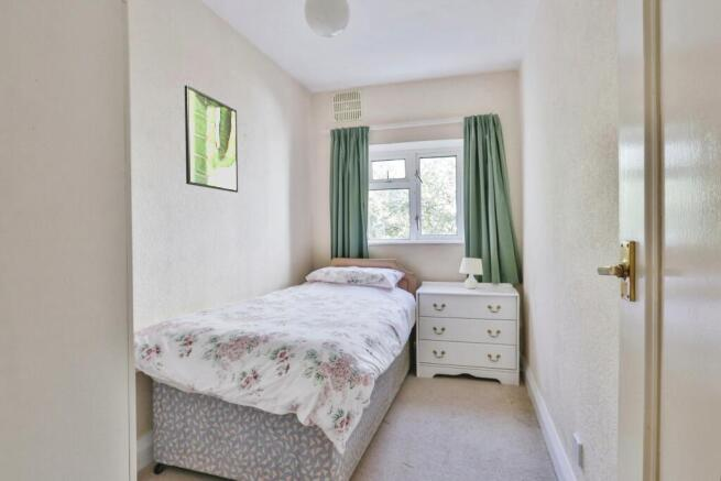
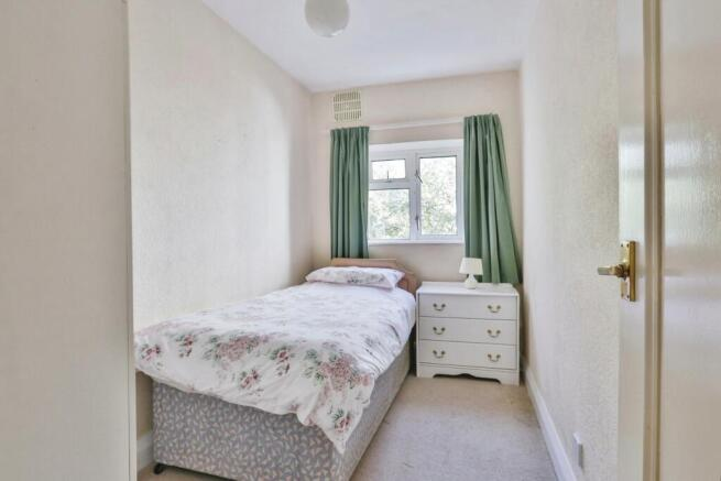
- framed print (214, 143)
